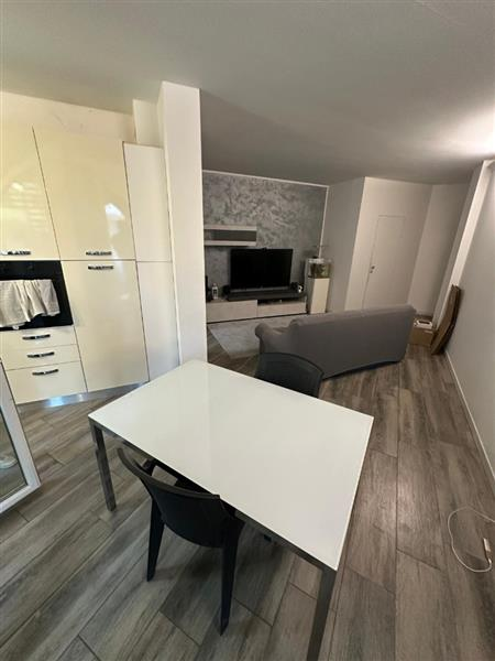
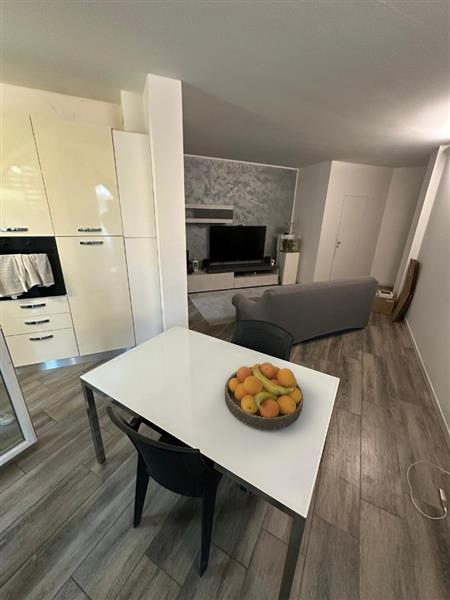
+ fruit bowl (263, 384)
